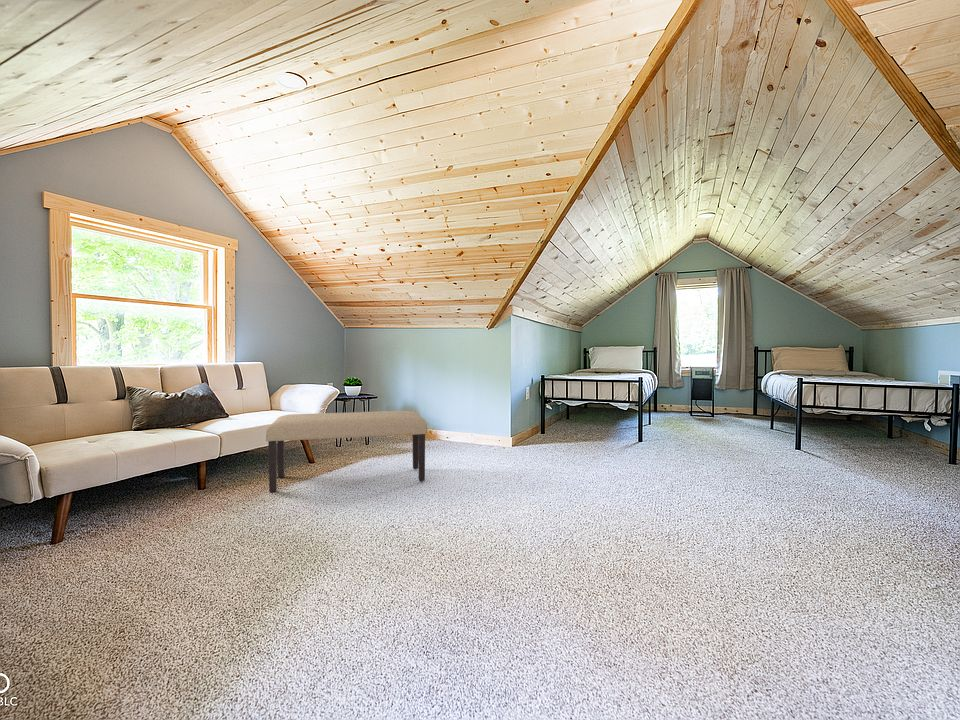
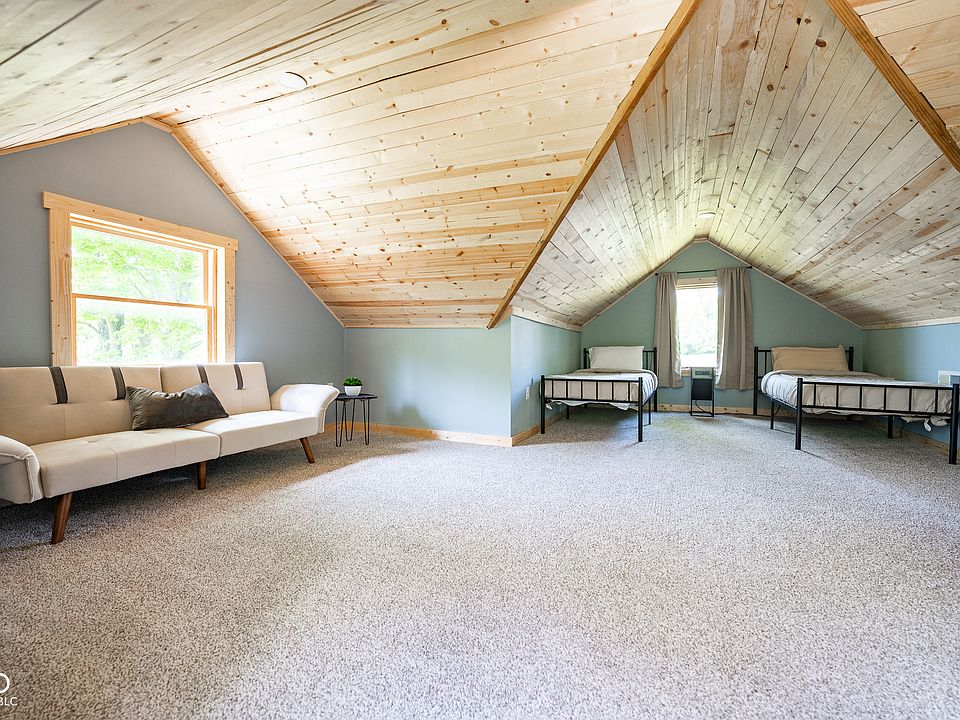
- bench (350, 437)
